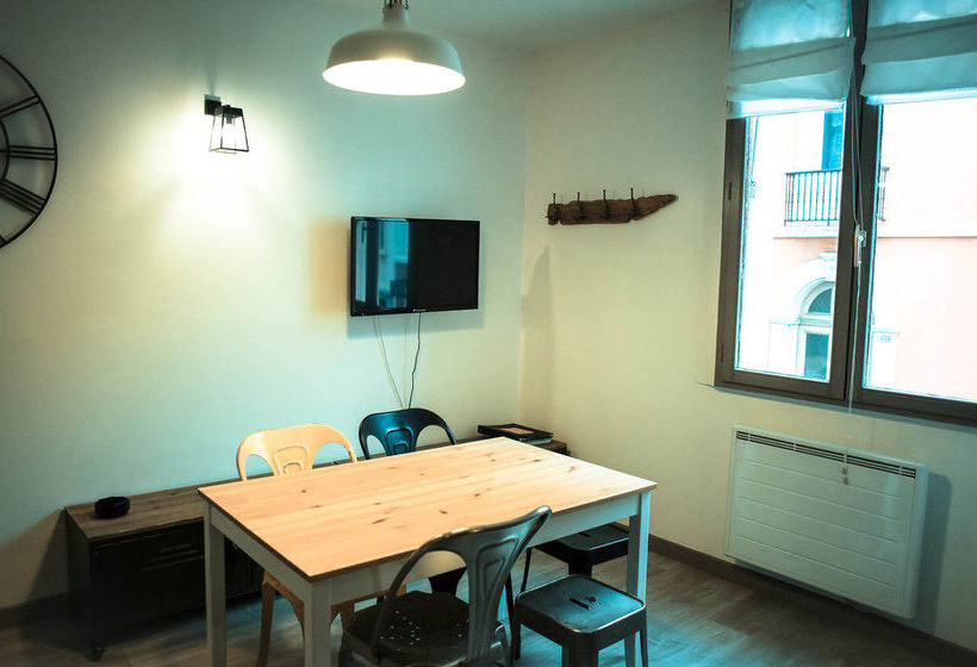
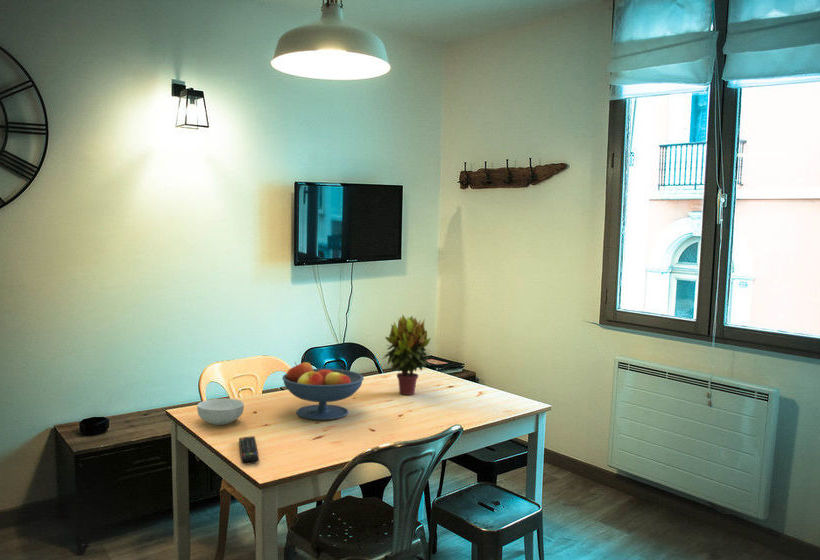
+ remote control (248, 449)
+ potted plant (406, 354)
+ cereal bowl (220, 412)
+ fruit bowl (323, 388)
